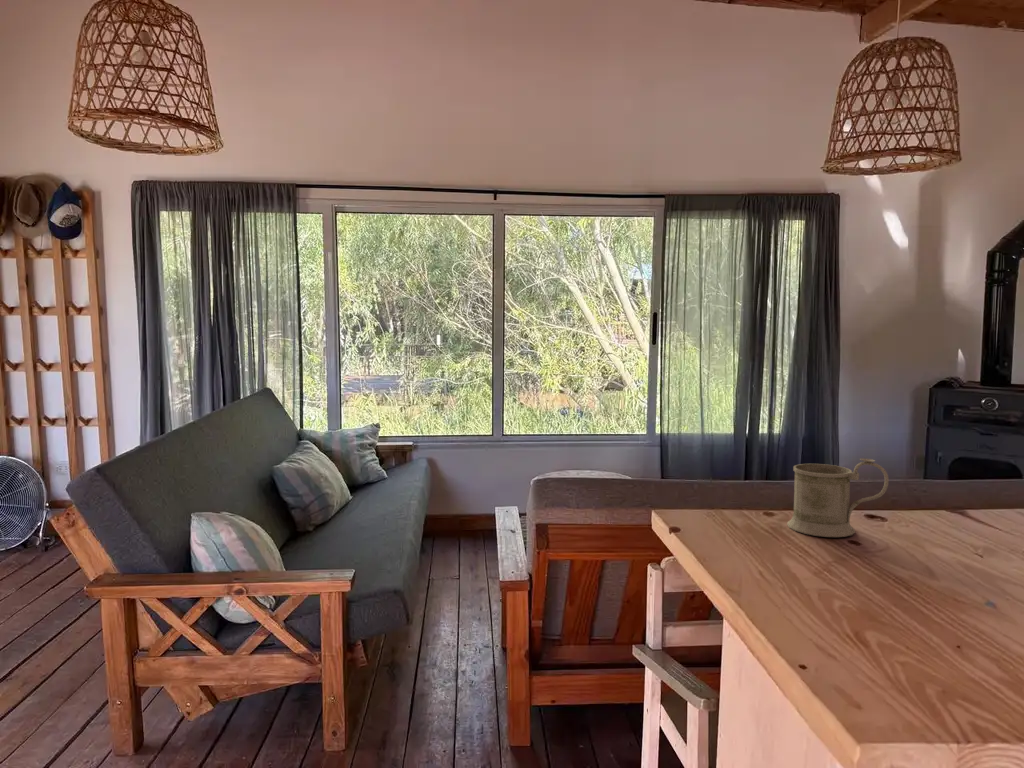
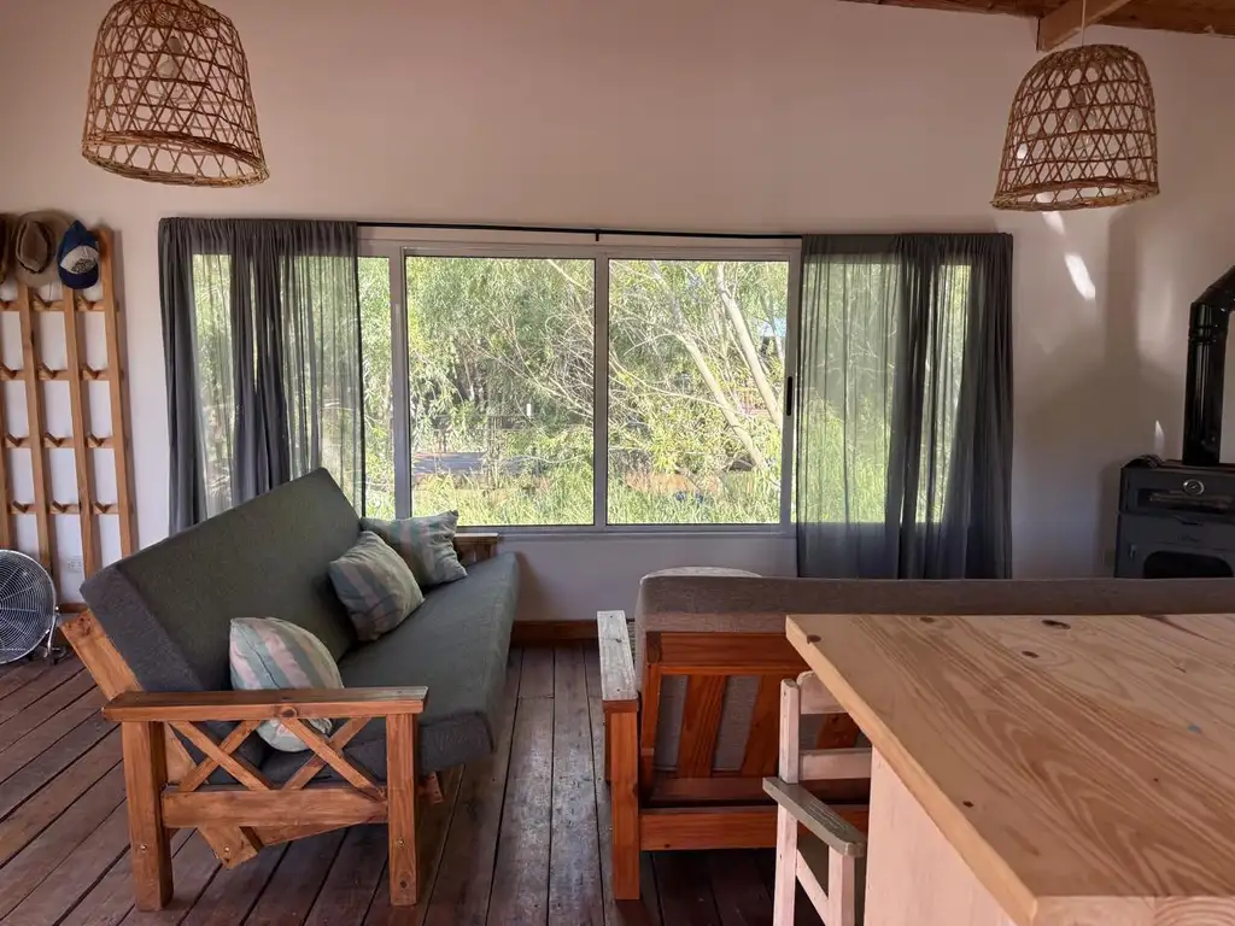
- mug (836, 493)
